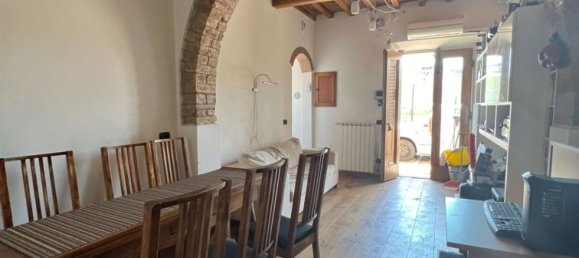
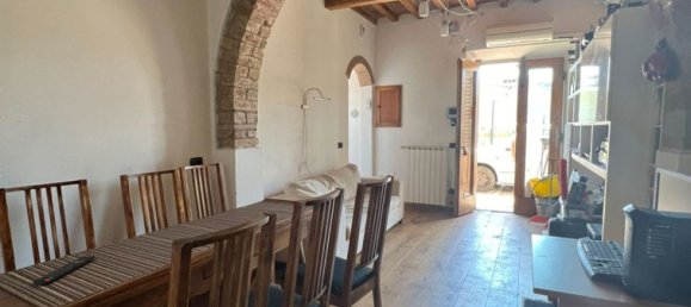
+ remote control (66, 269)
